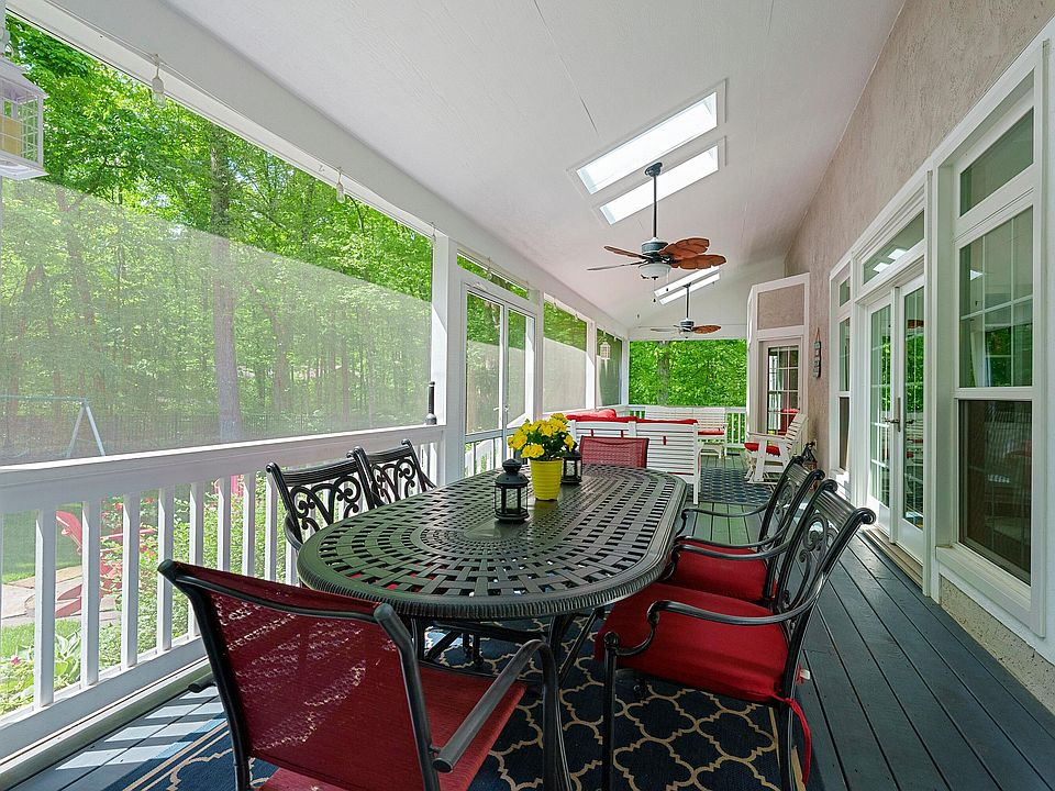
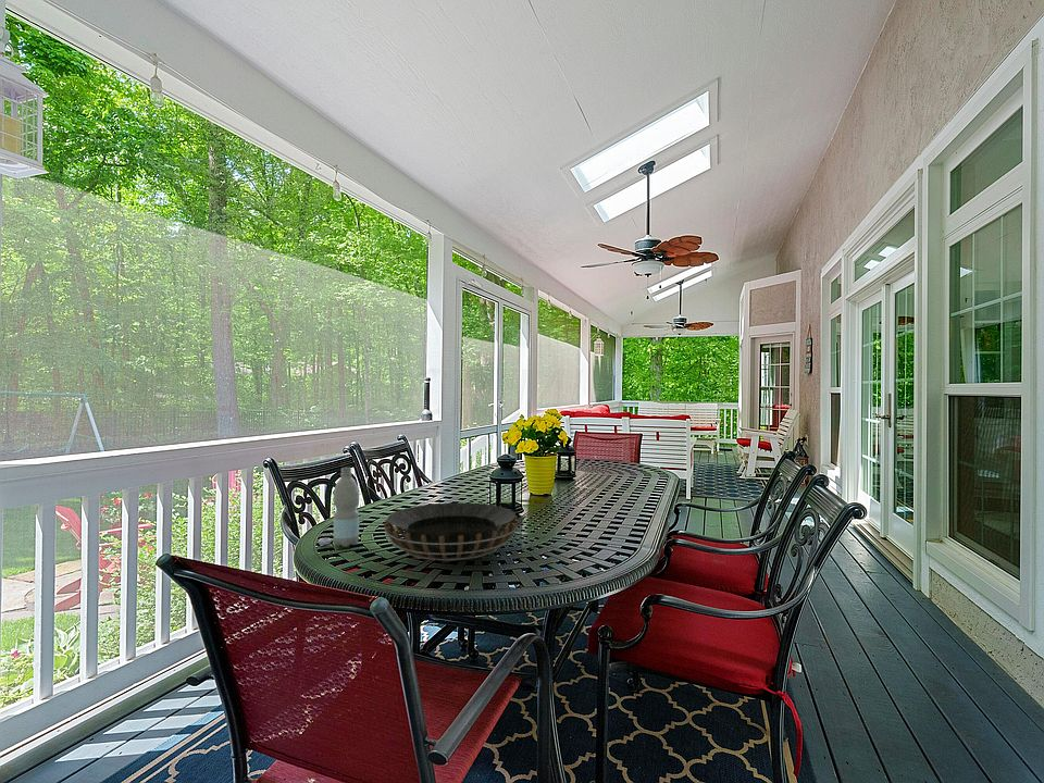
+ decorative bowl (453, 534)
+ water bottle (338, 506)
